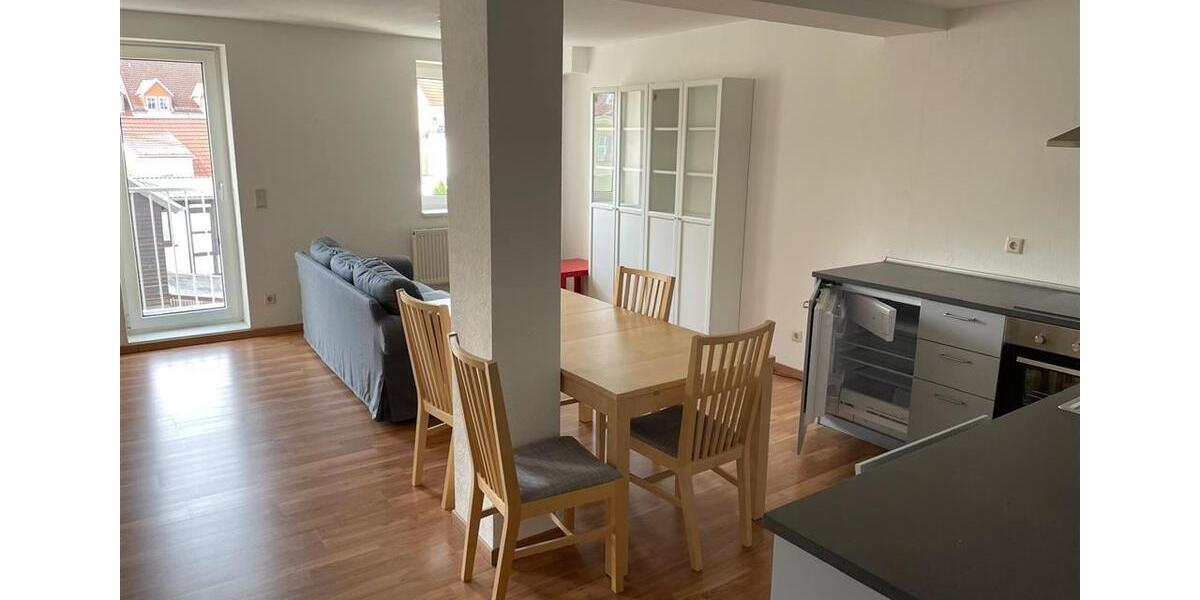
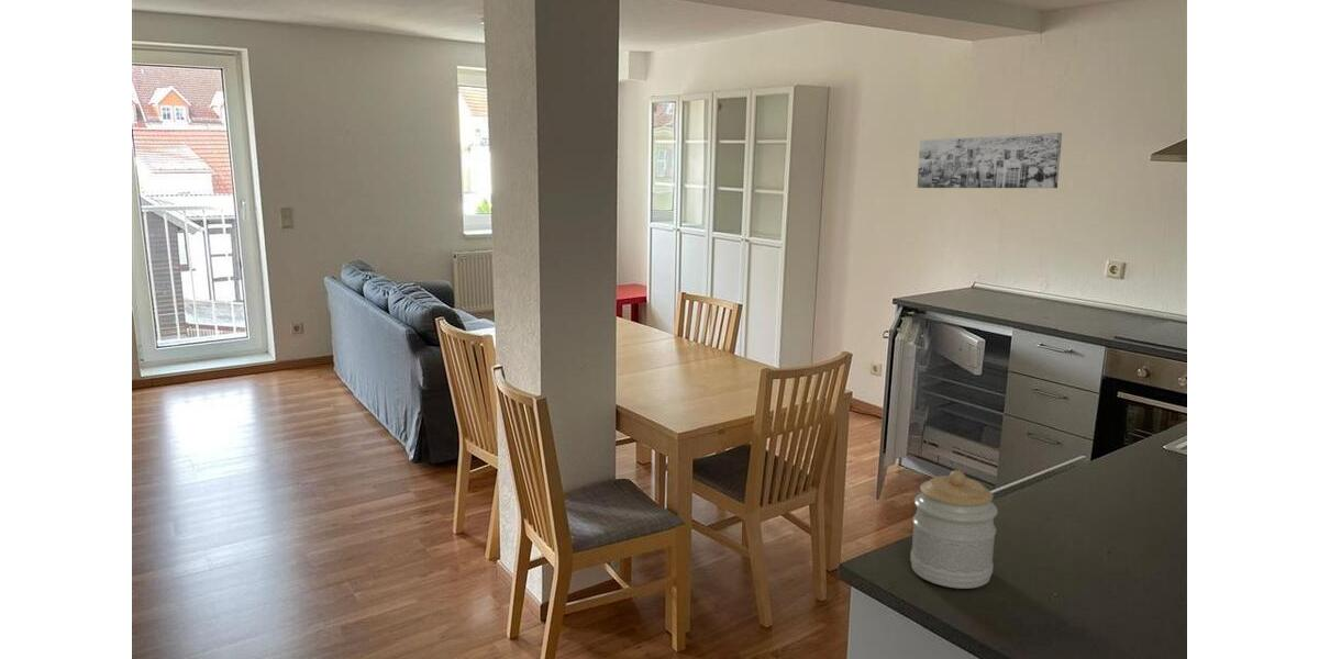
+ jar (953, 522)
+ wall art (984, 161)
